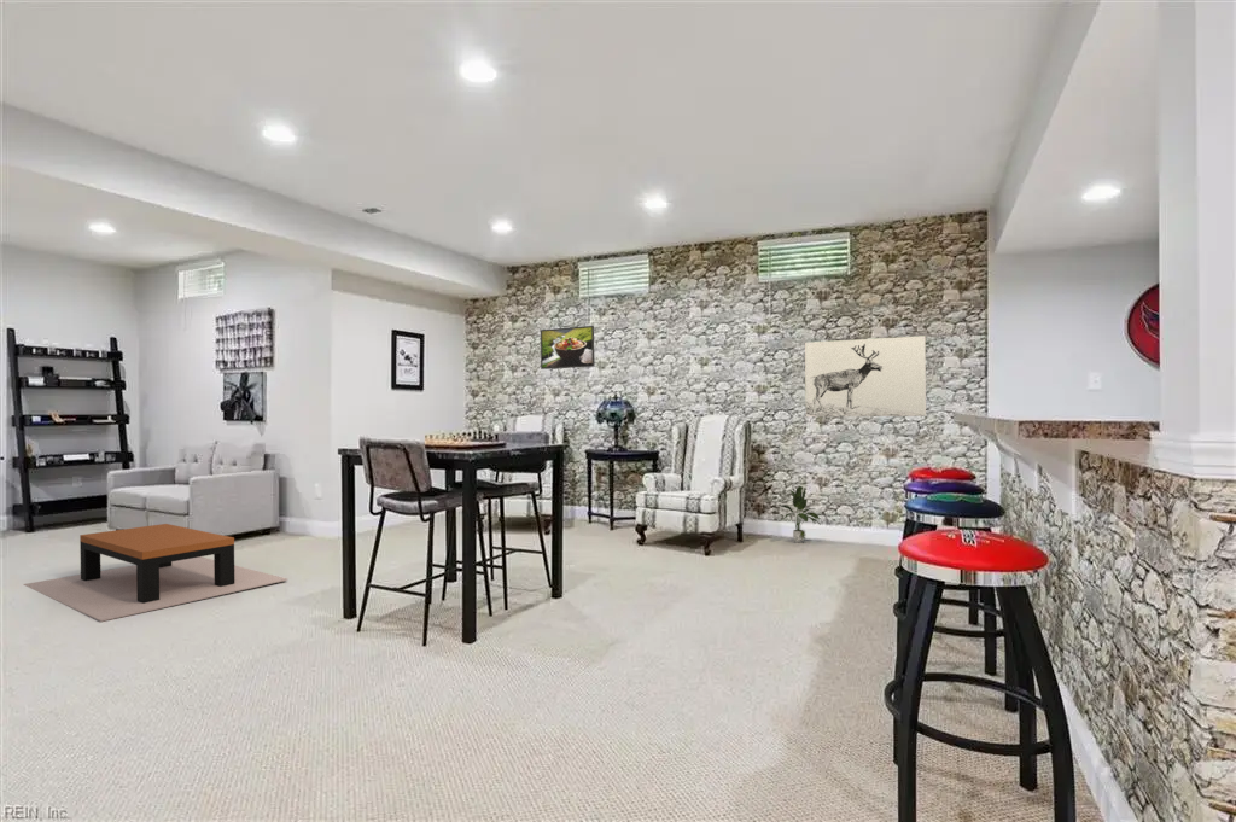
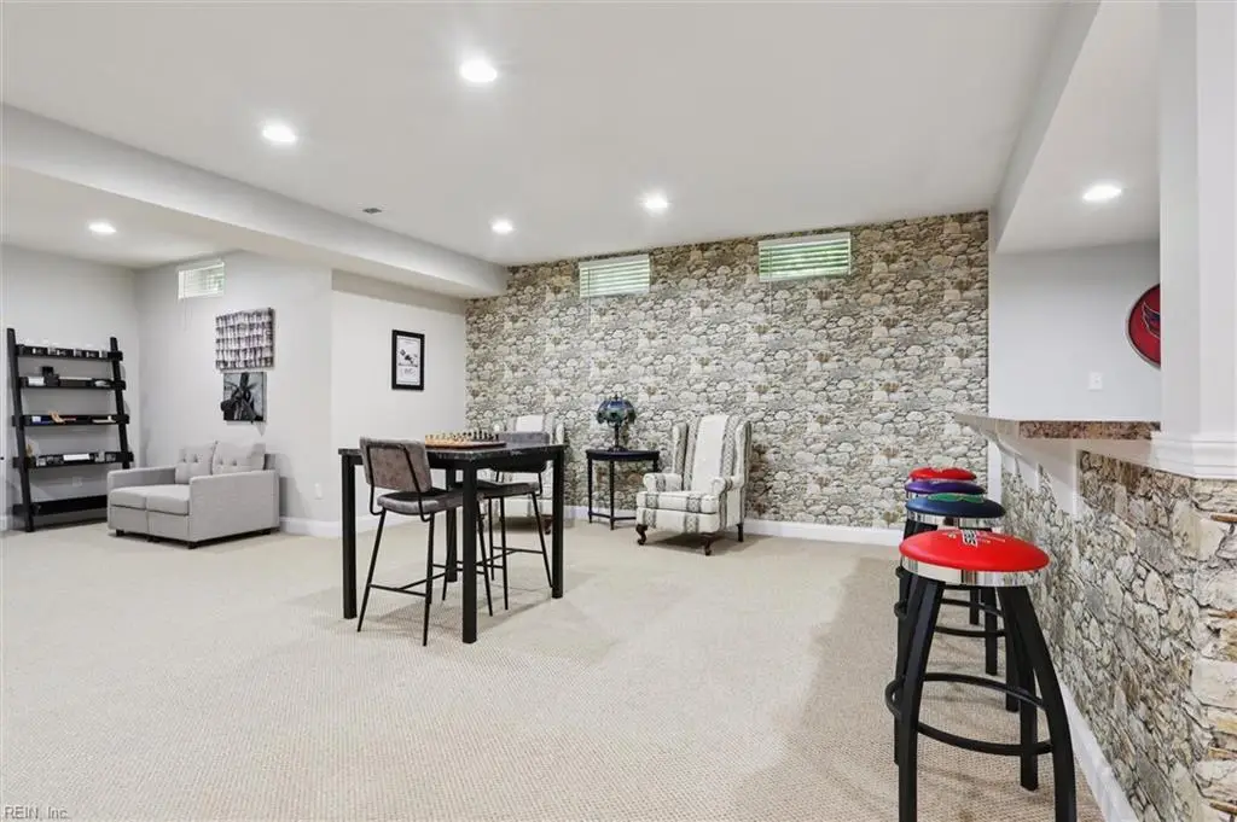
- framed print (566, 348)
- potted plant (799, 514)
- coffee table (156, 559)
- wall art (863, 378)
